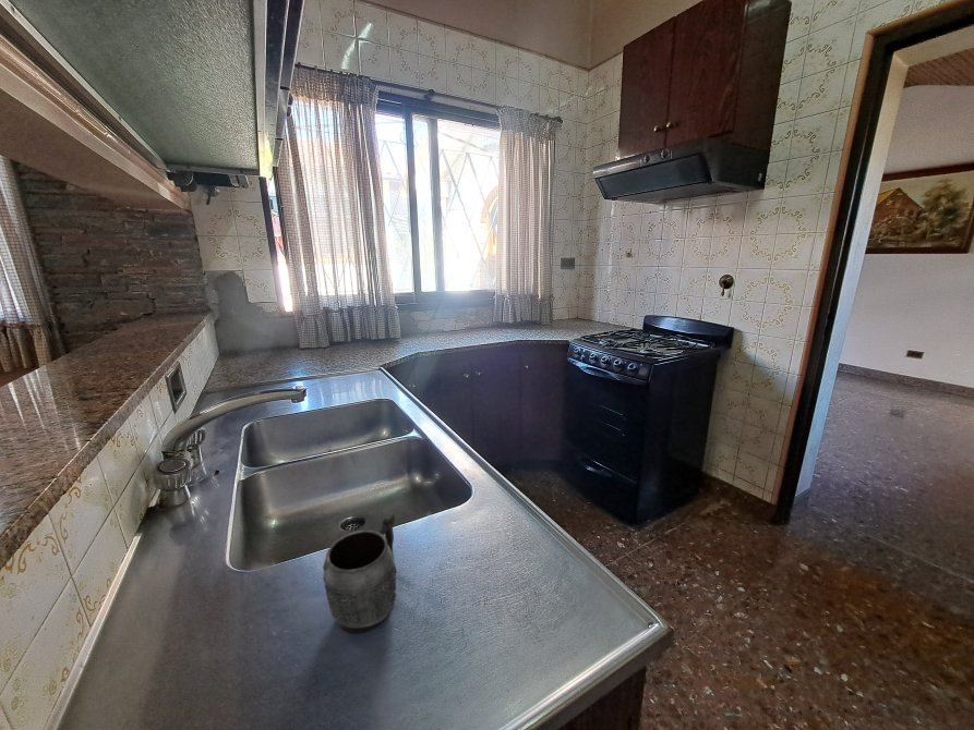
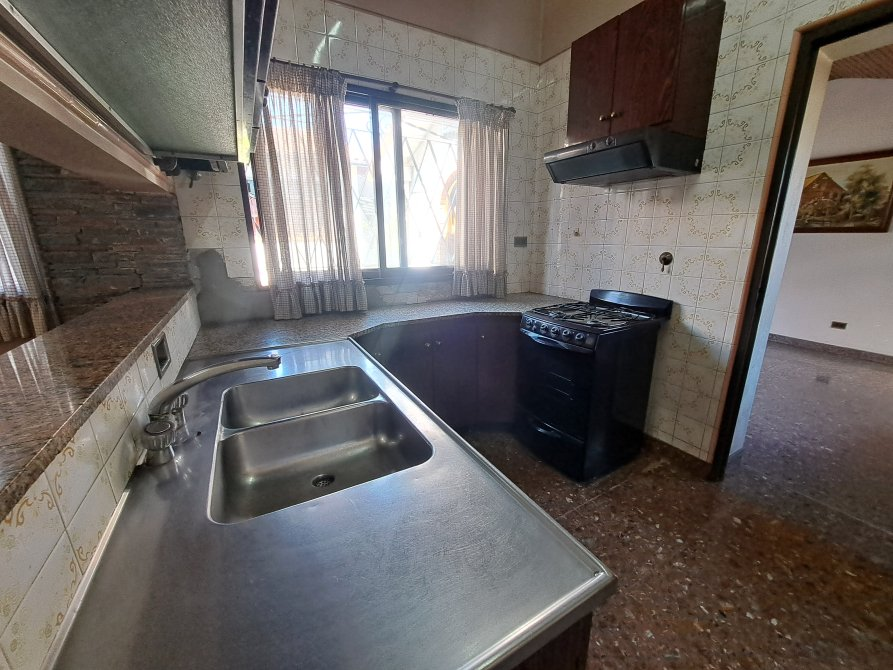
- mug (369, 569)
